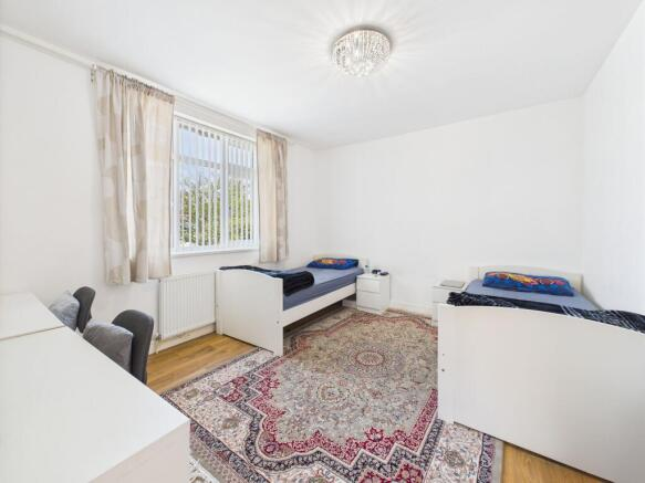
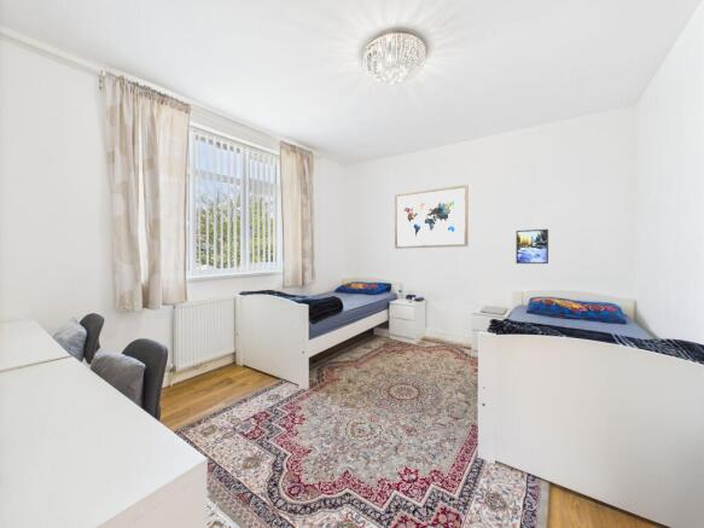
+ wall art (429, 219)
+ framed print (531, 246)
